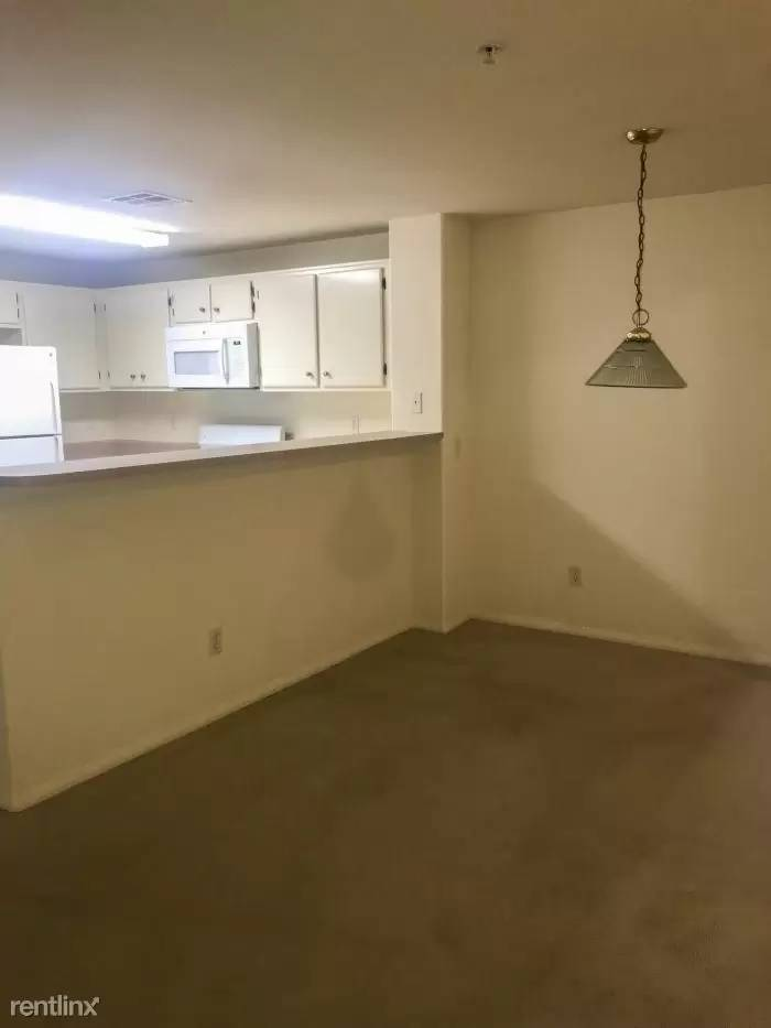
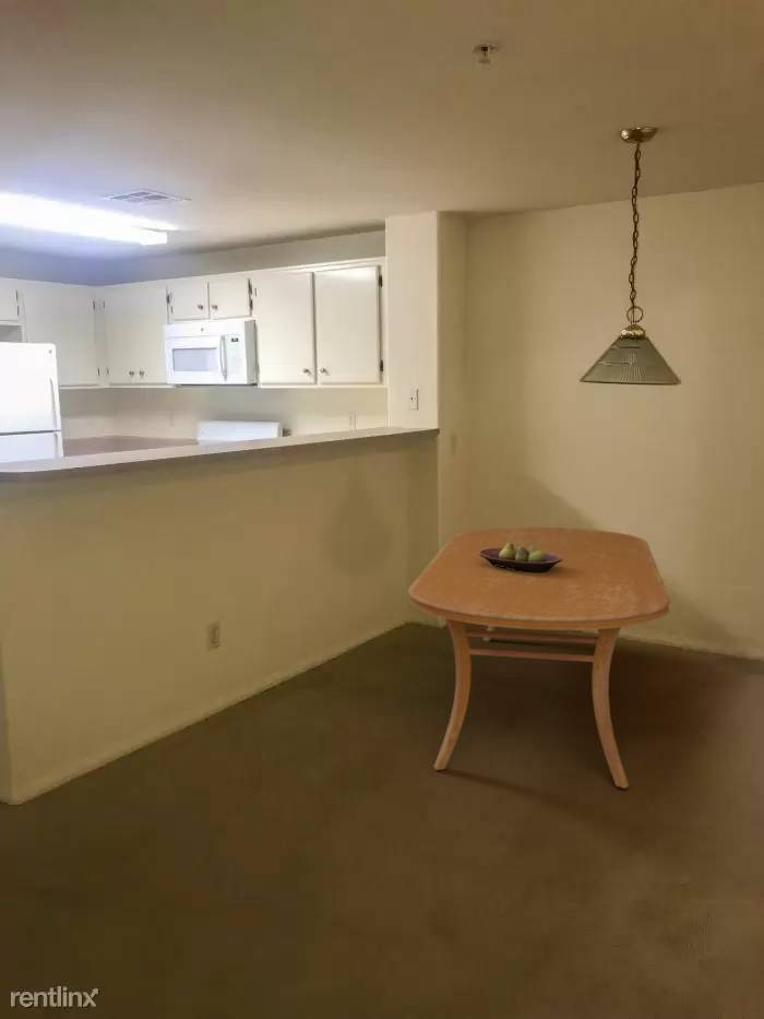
+ fruit bowl (520, 555)
+ dining table (540, 628)
